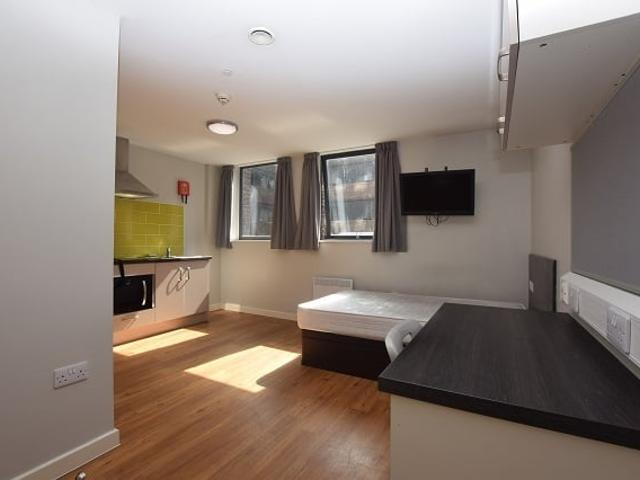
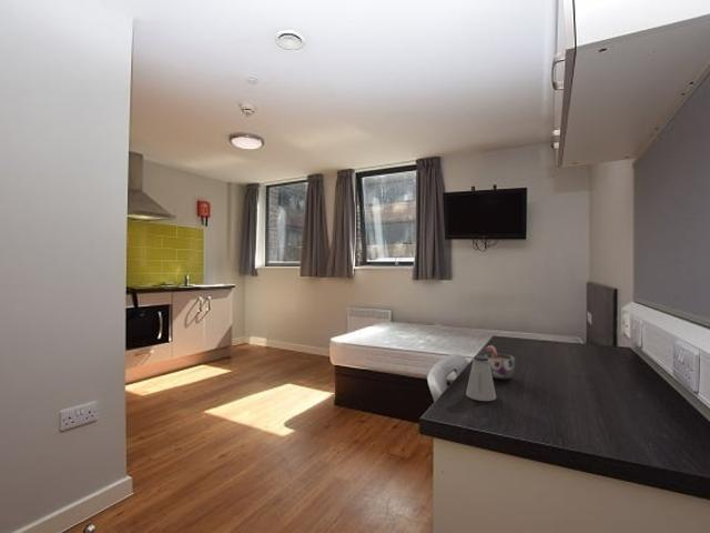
+ mug (495, 362)
+ saltshaker (480, 375)
